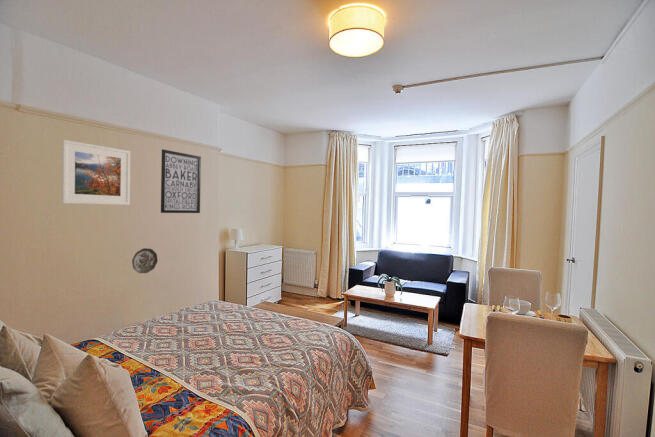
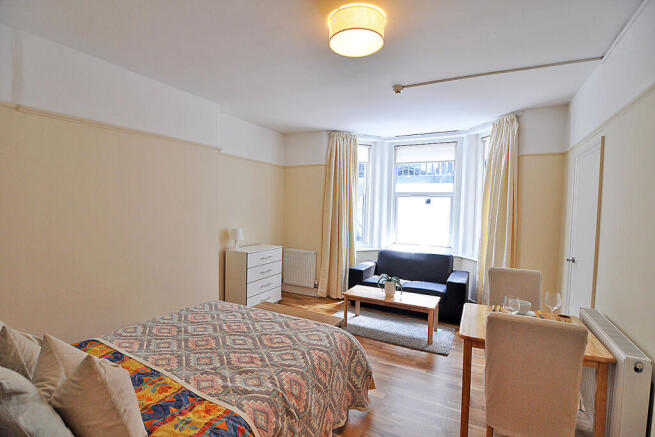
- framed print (98, 175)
- wall art (182, 183)
- decorative plate (144, 260)
